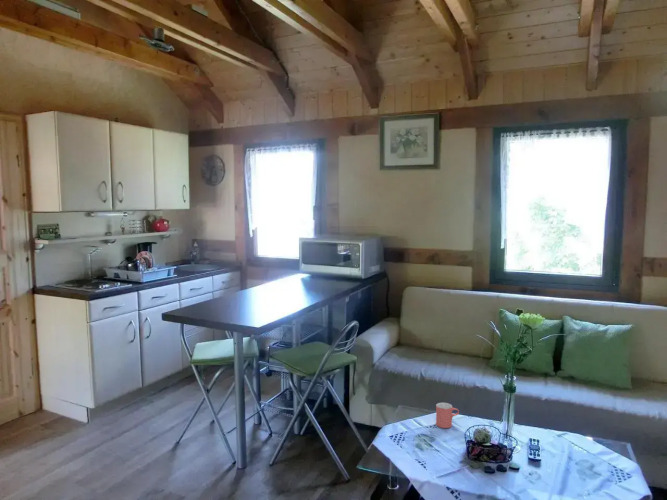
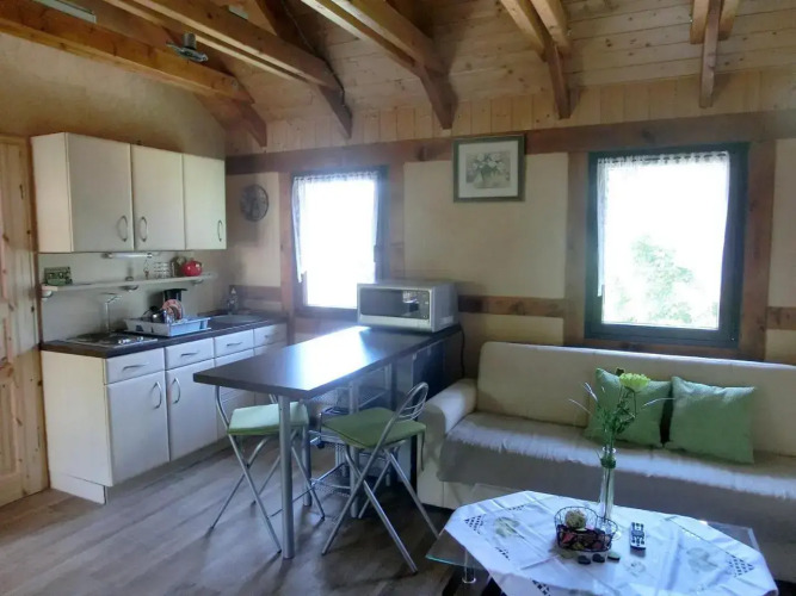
- cup (447, 415)
